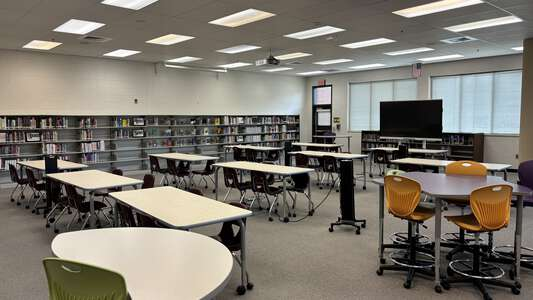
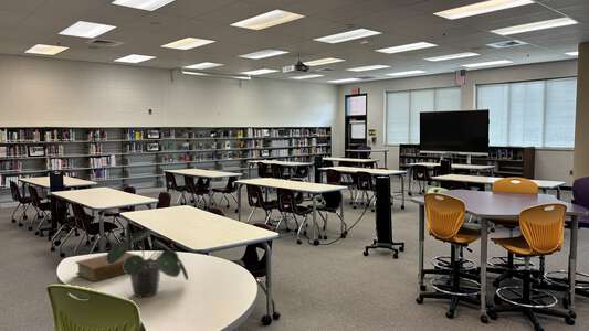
+ book (109, 265)
+ potted plant (147, 261)
